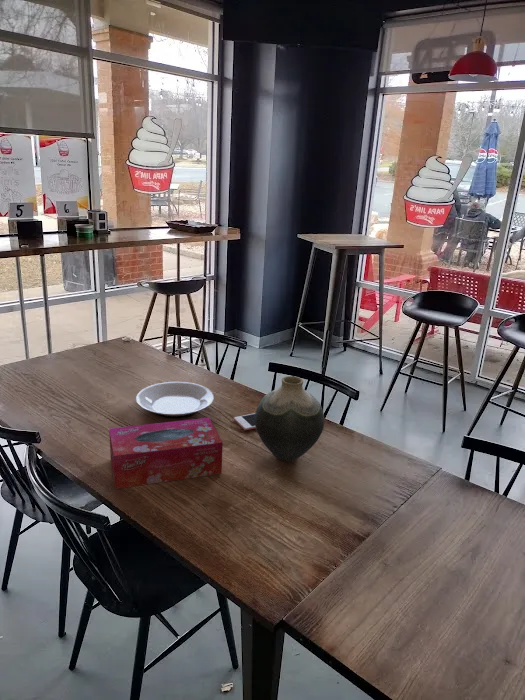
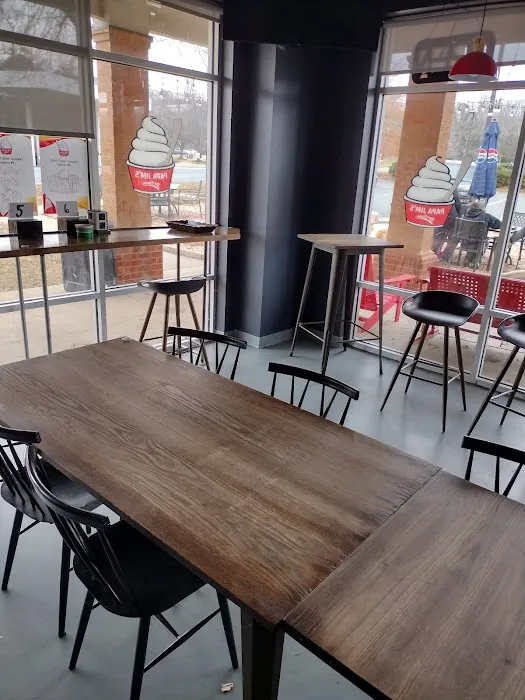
- vase (289, 419)
- plate (175, 402)
- cell phone (254, 419)
- tissue box (165, 450)
